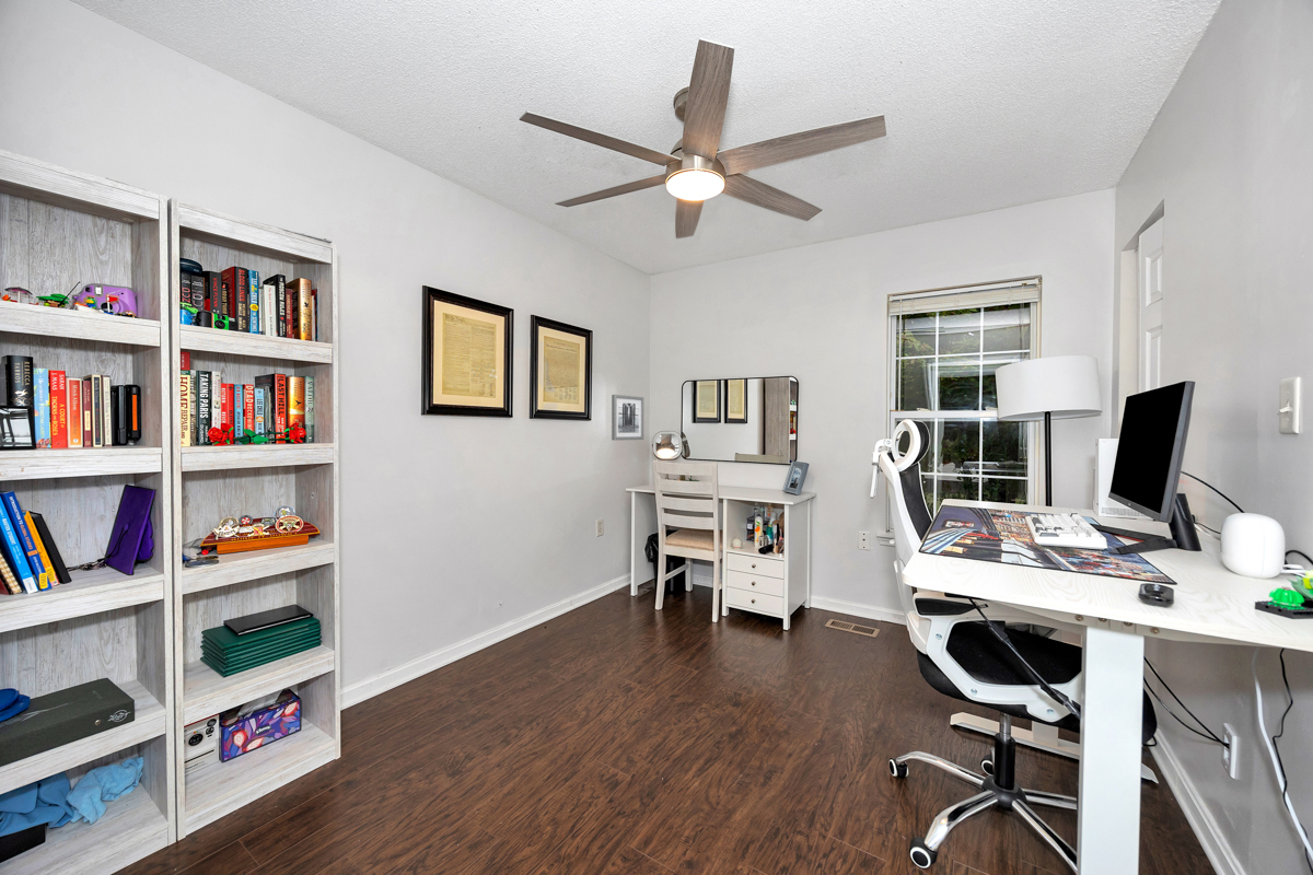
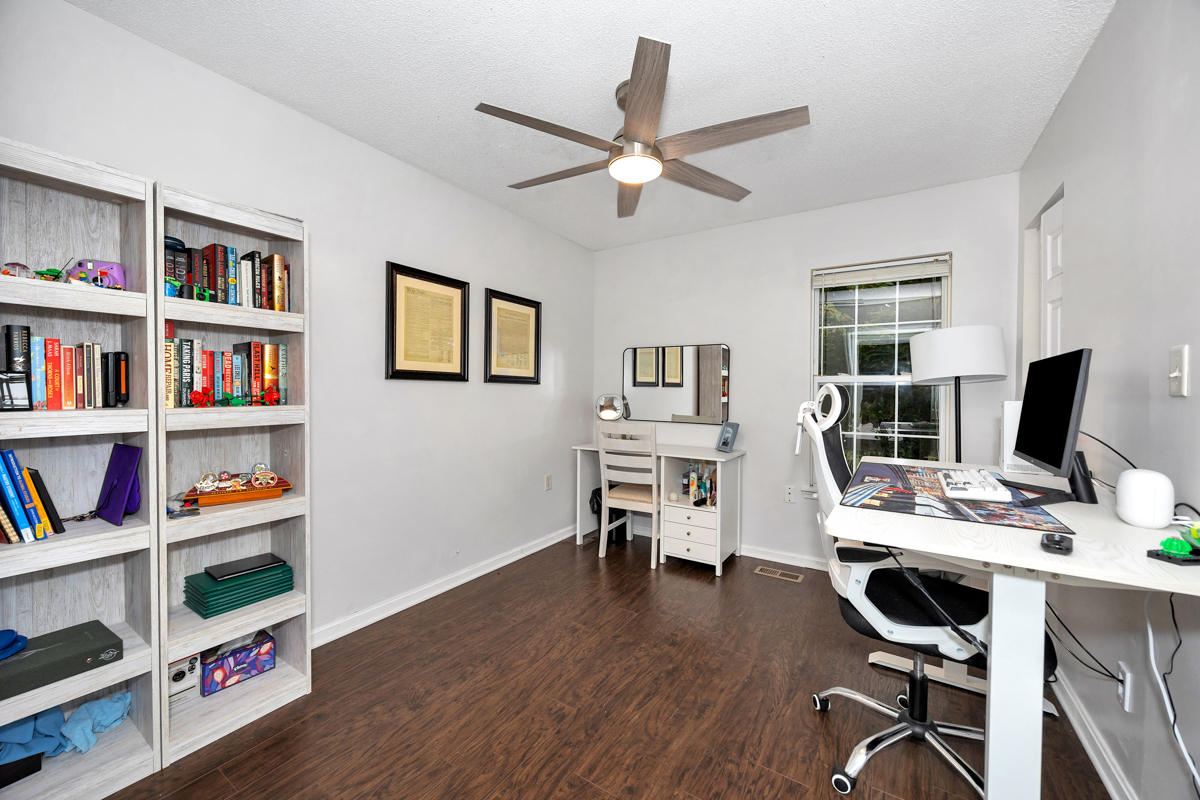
- wall art (628, 418)
